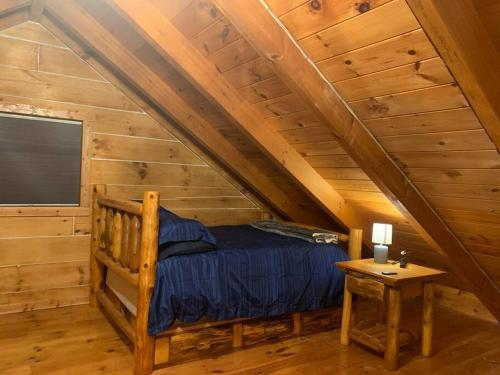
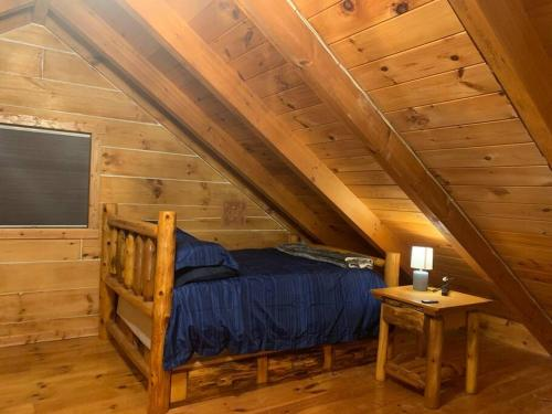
+ wall ornament (233, 213)
